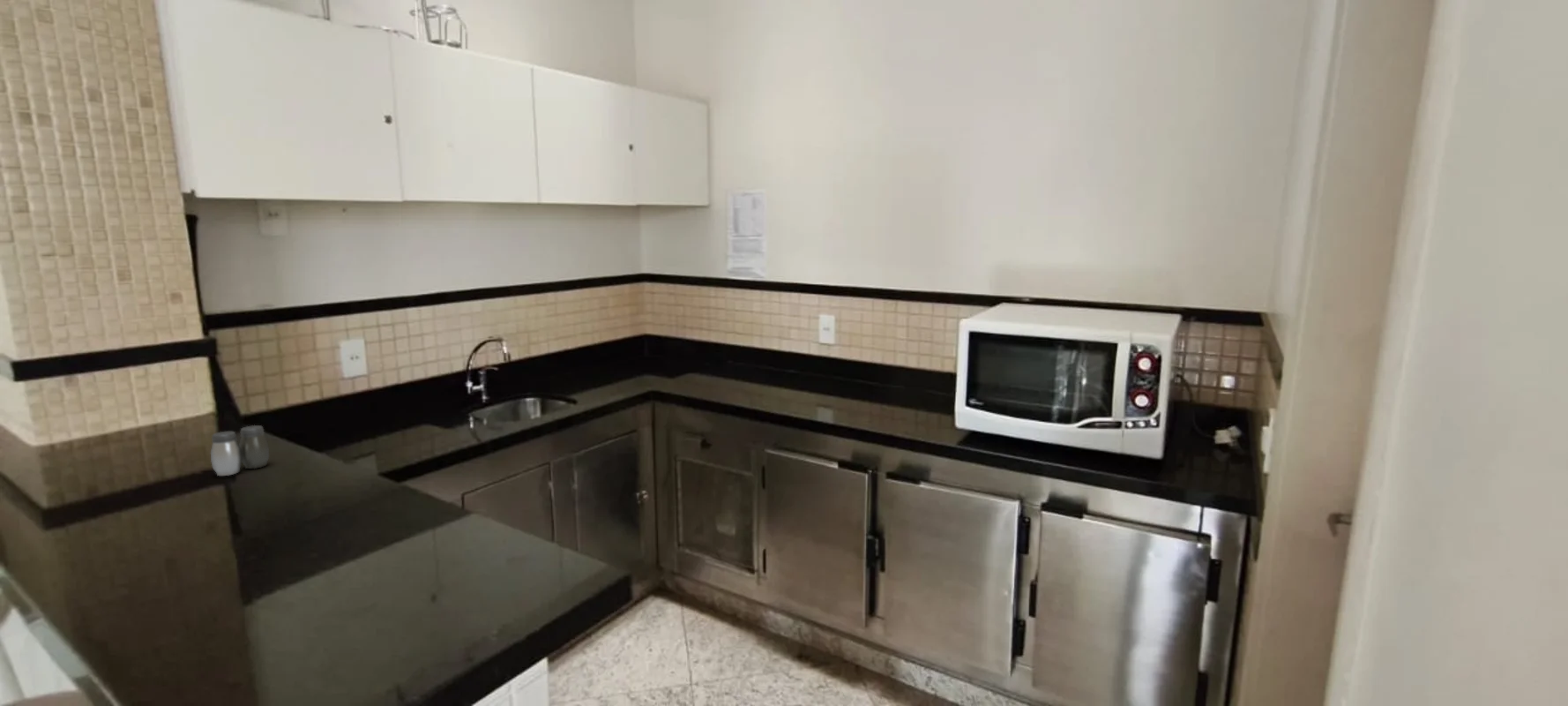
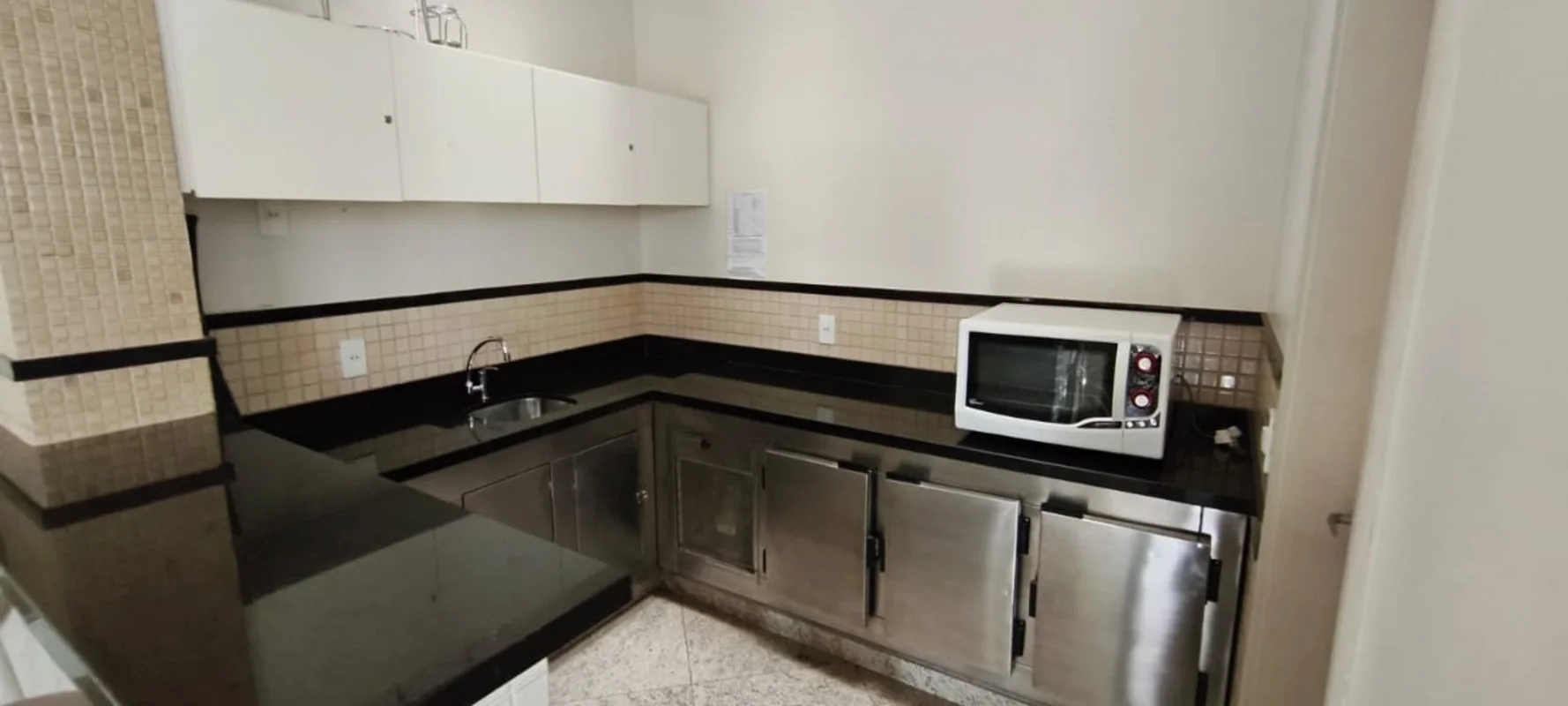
- salt and pepper shaker (240, 449)
